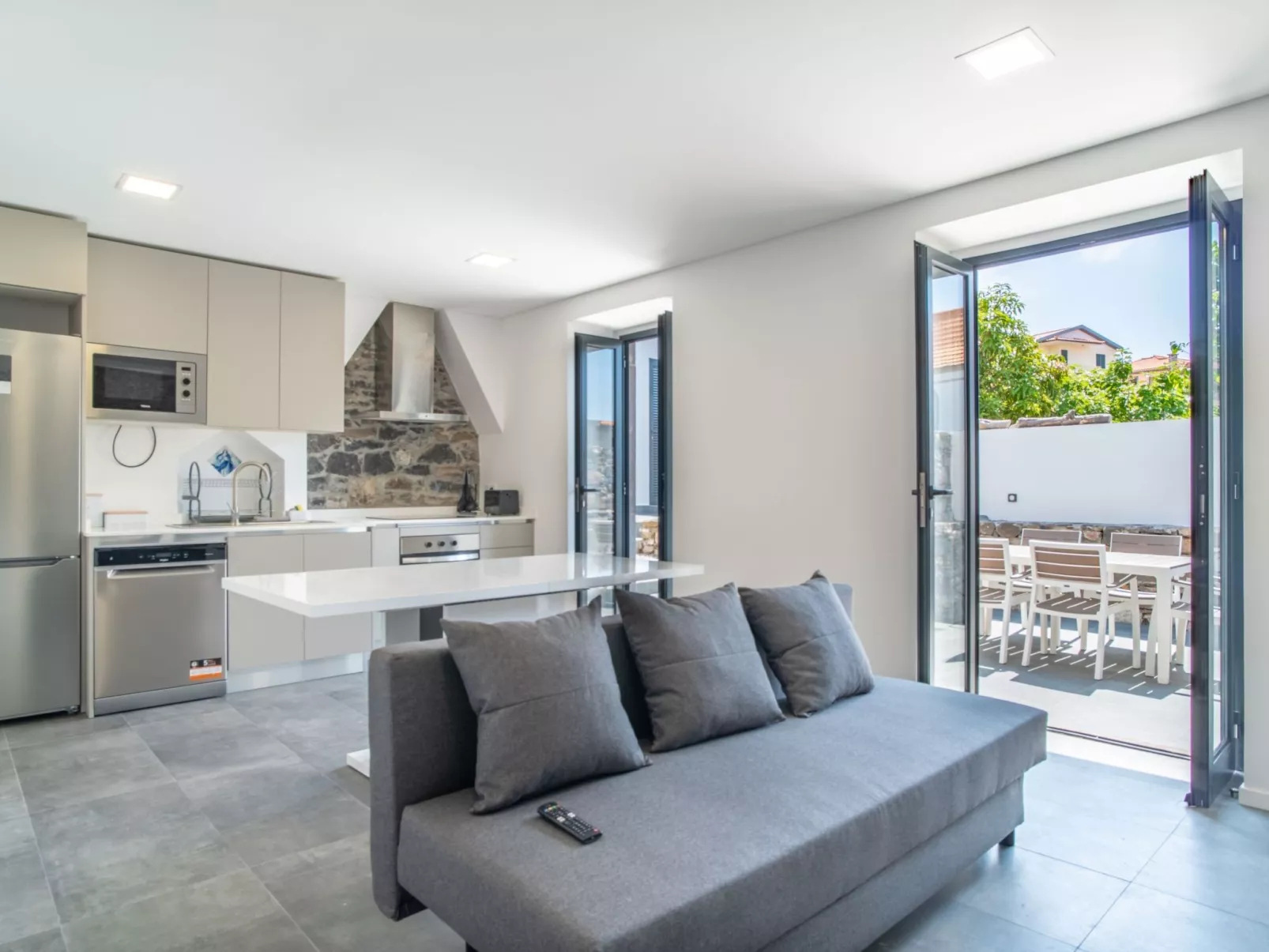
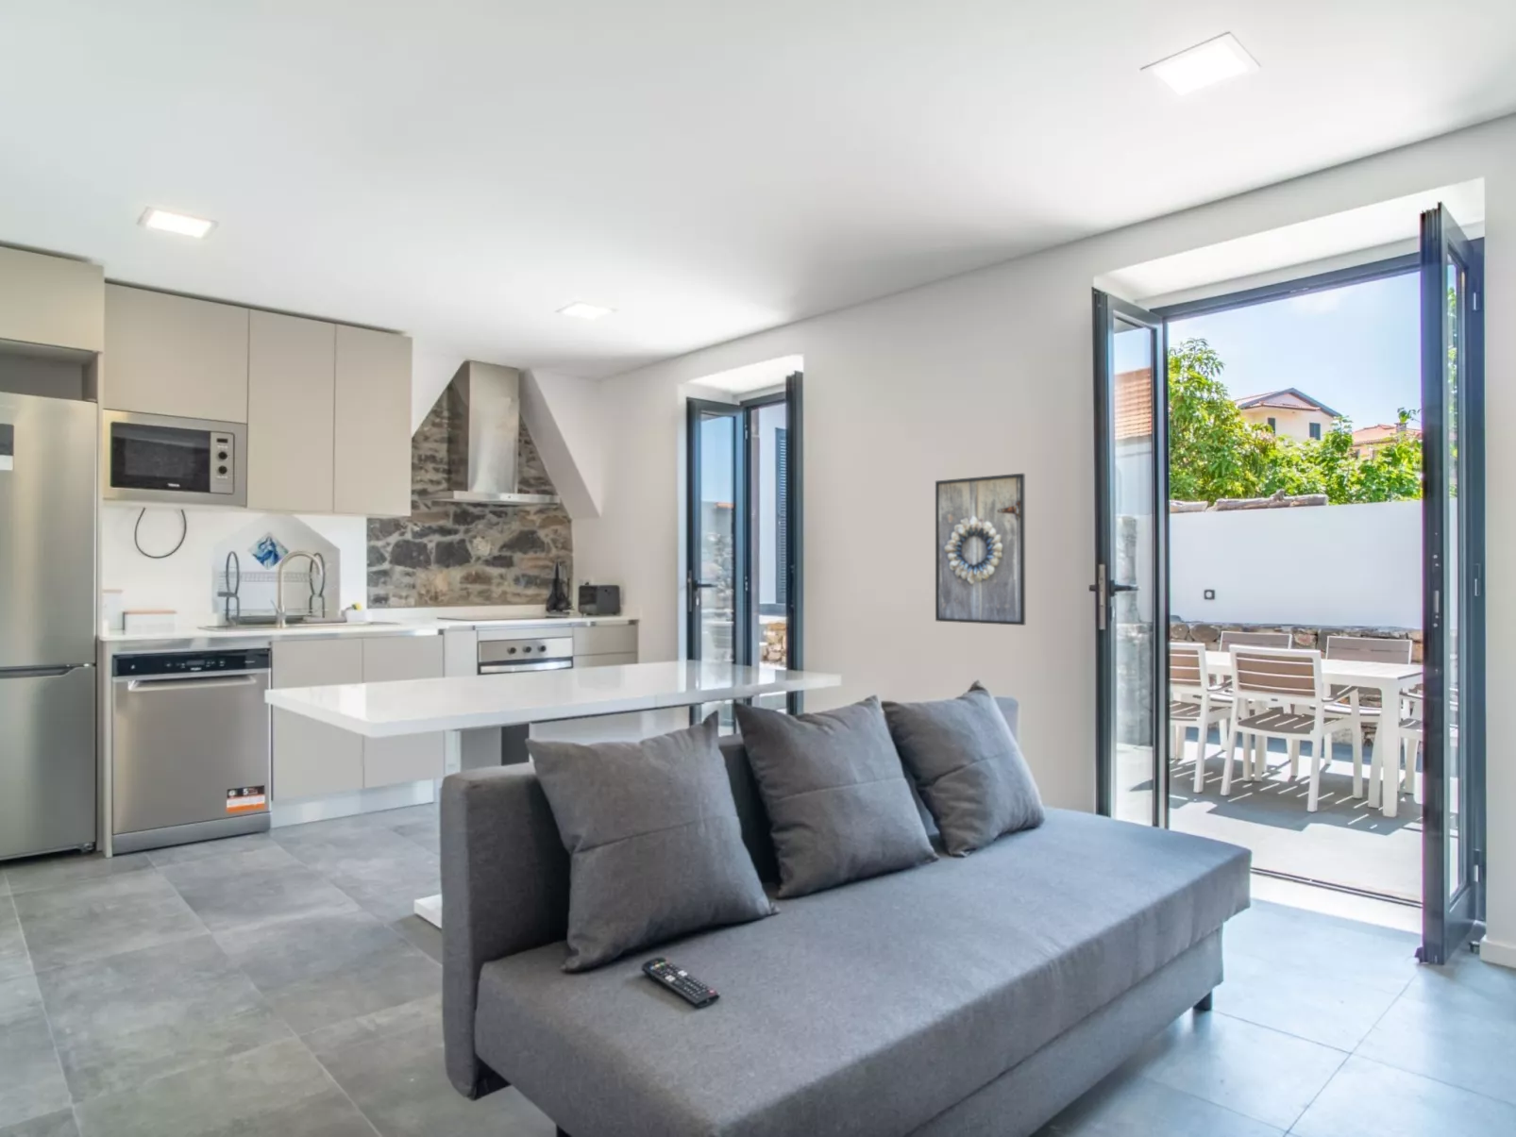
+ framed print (978, 551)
